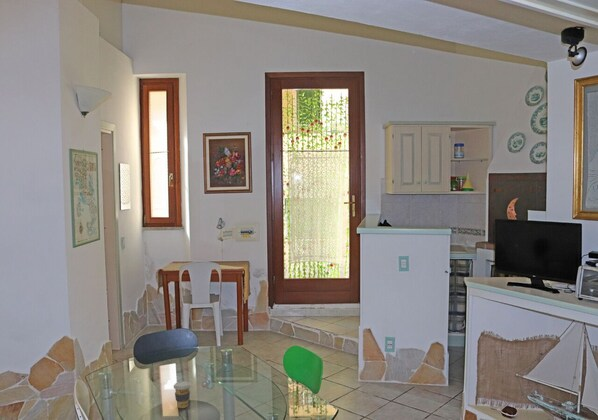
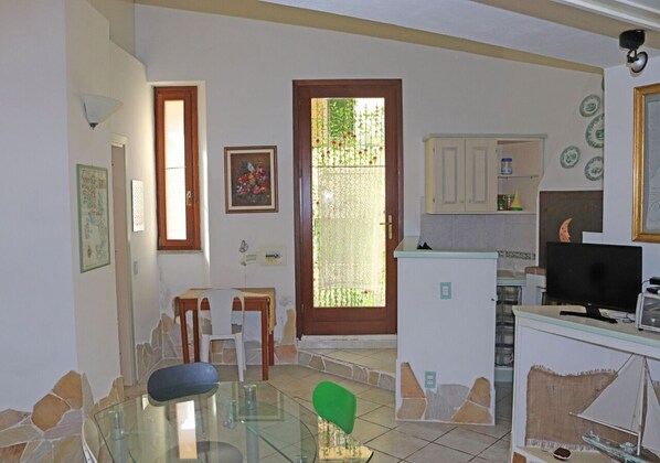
- coffee cup (182, 395)
